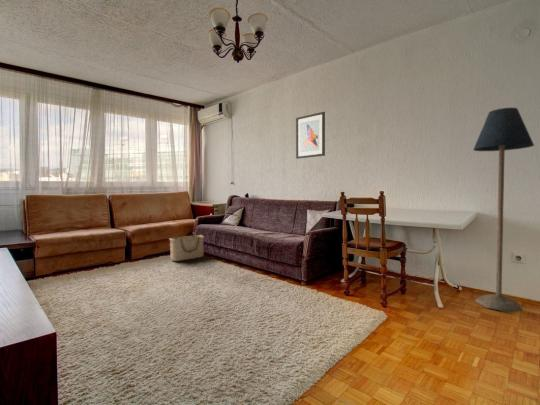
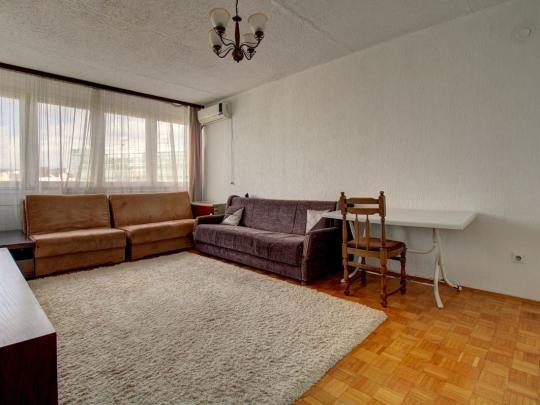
- floor lamp (500, 208)
- wall art (309, 136)
- basket (187, 247)
